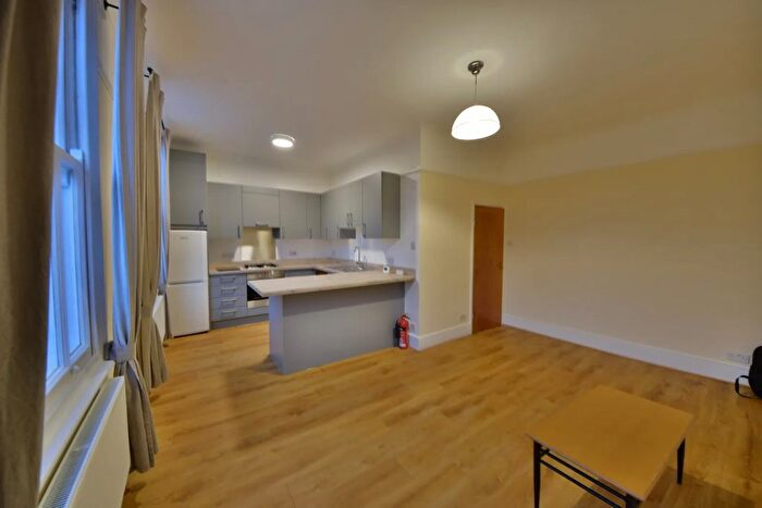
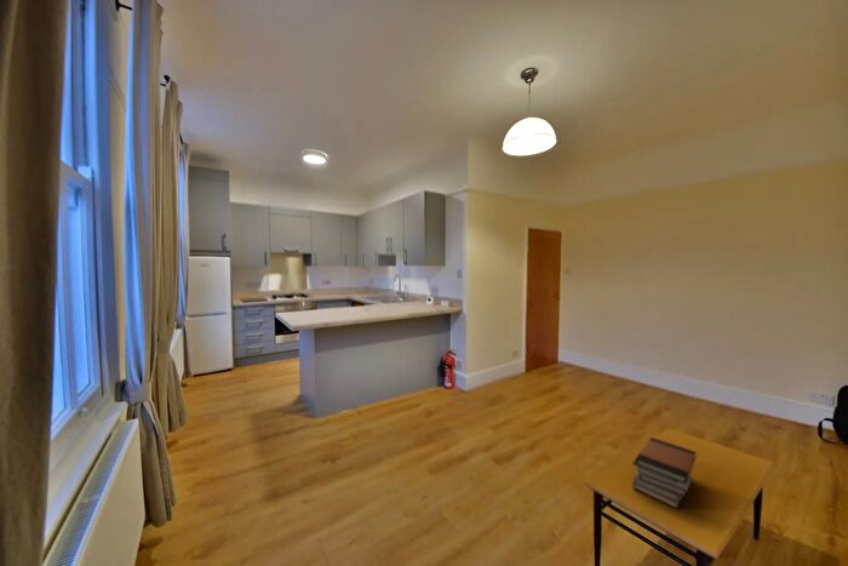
+ book stack (664, 469)
